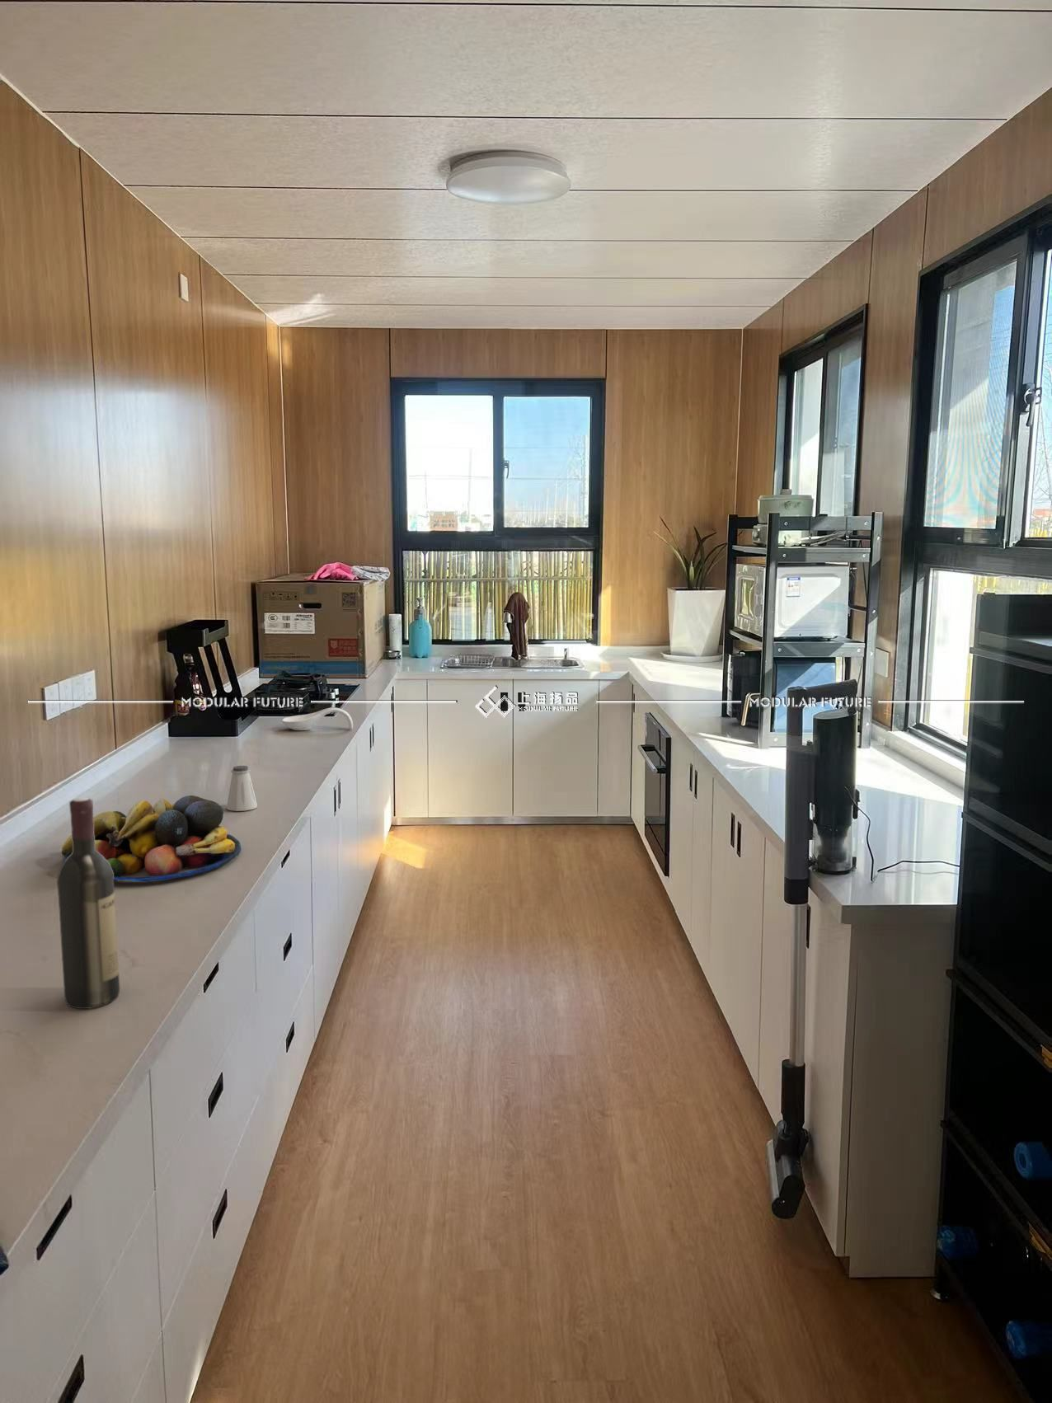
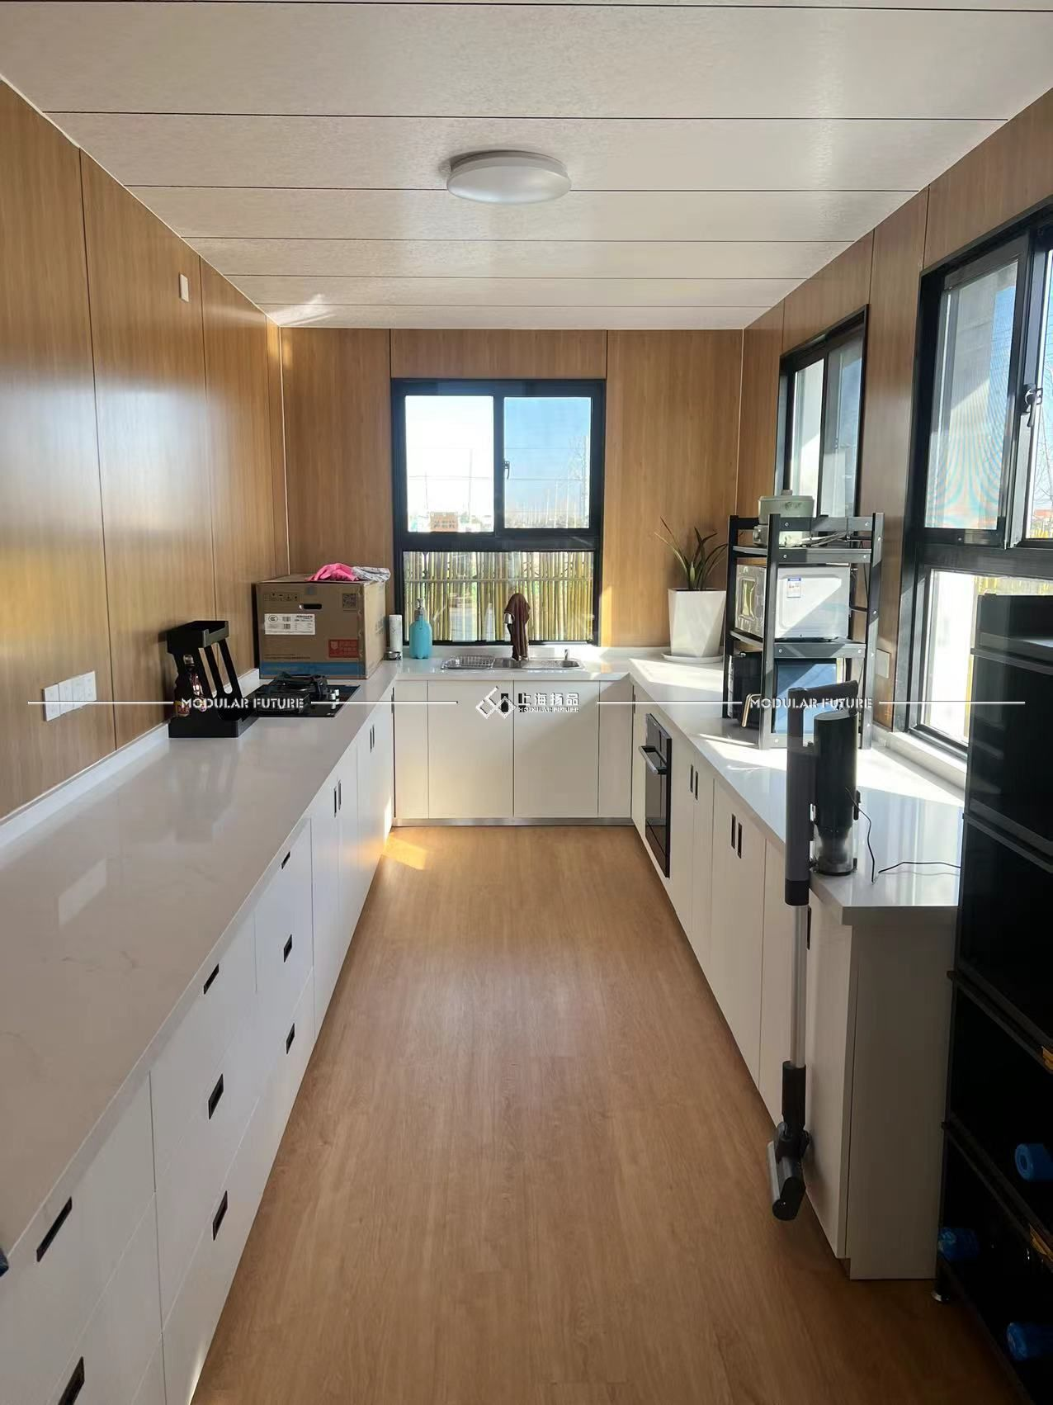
- saltshaker (241, 787)
- fruit bowl (151, 826)
- wine bottle (86, 899)
- spoon rest (317, 718)
